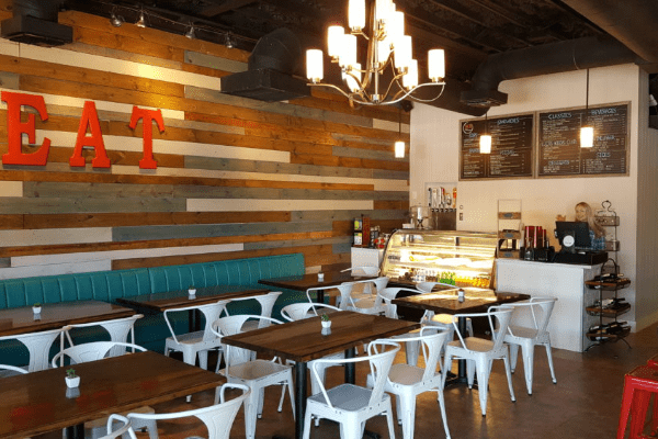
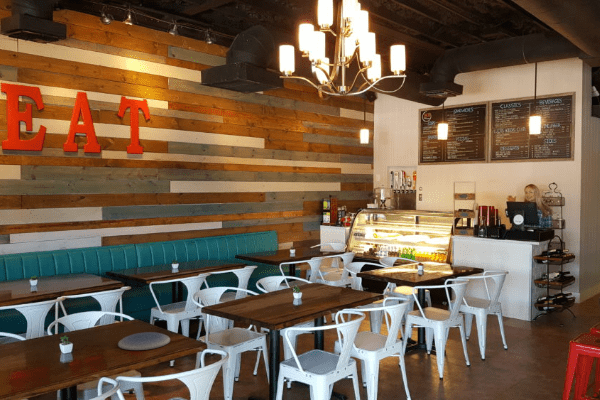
+ plate (144, 339)
